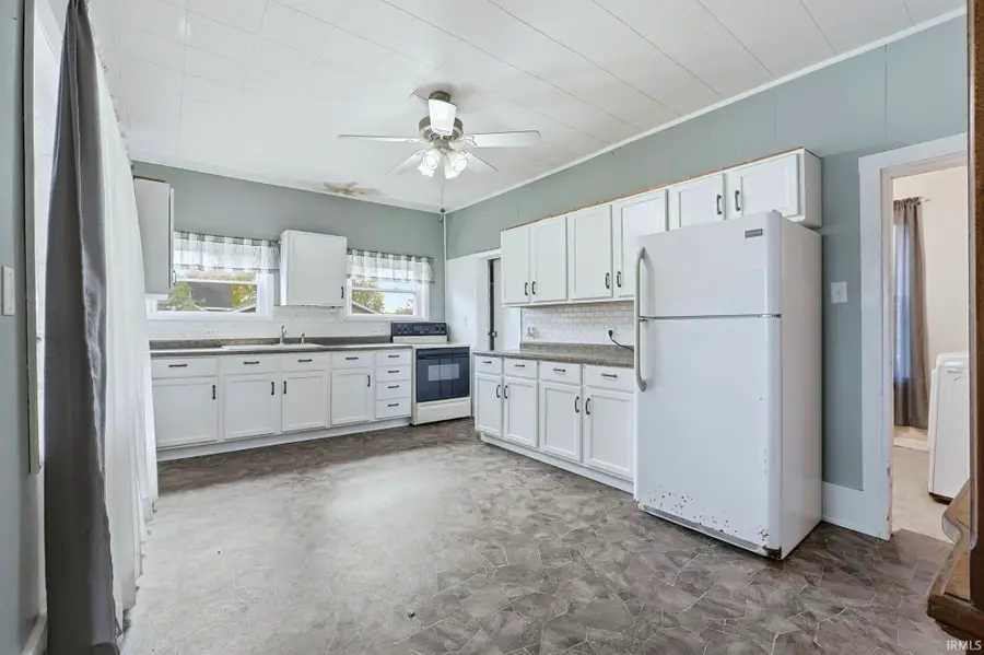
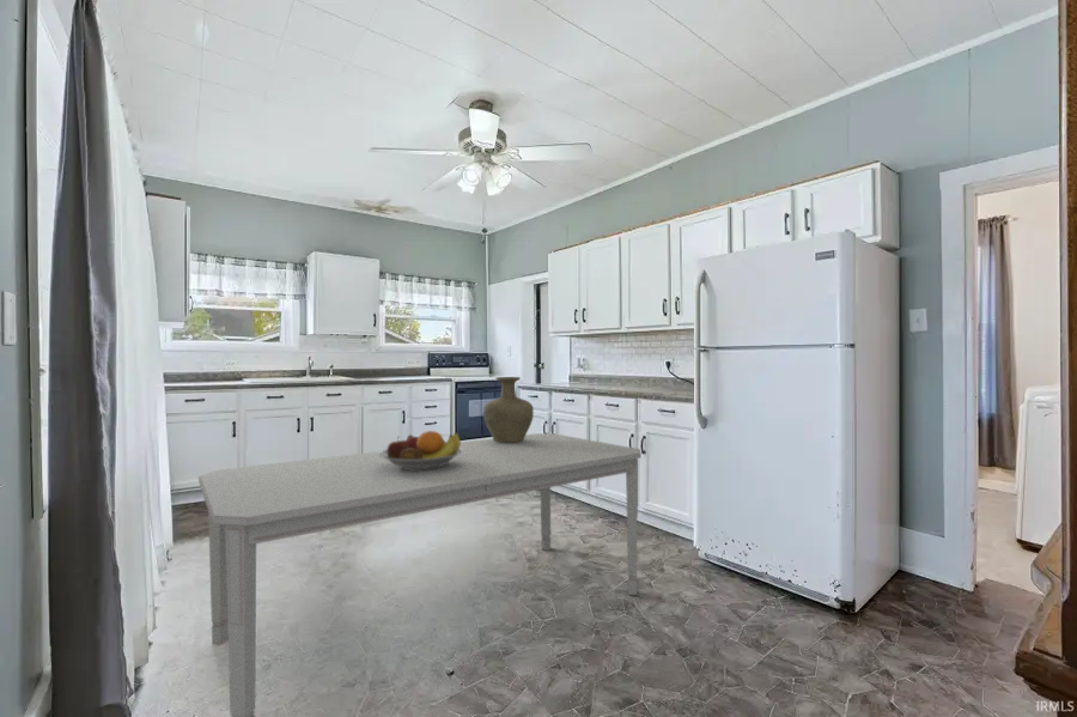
+ vase (507, 408)
+ dining table (434, 509)
+ fruit bowl (421, 448)
